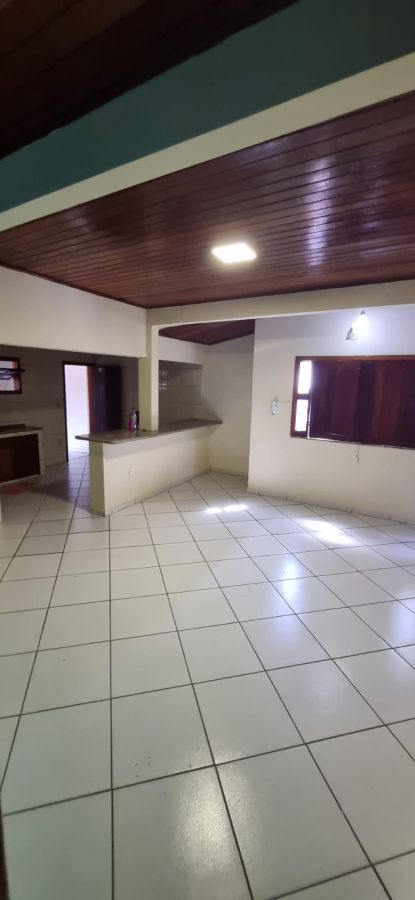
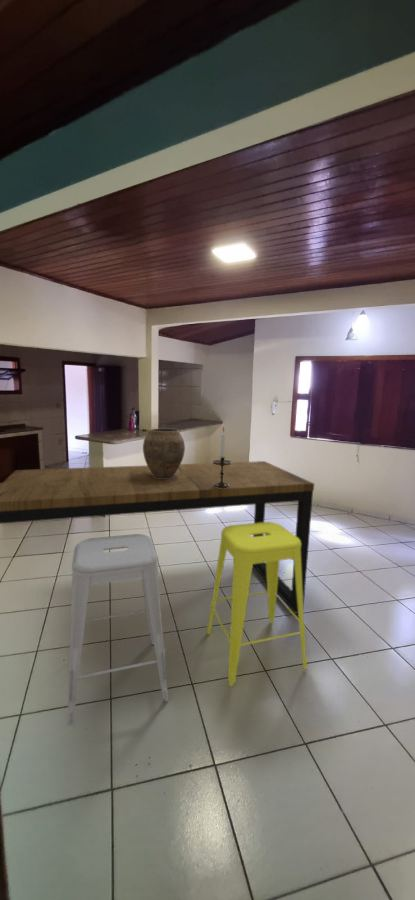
+ candlestick (222, 456)
+ vase (163, 452)
+ dining table (157, 556)
